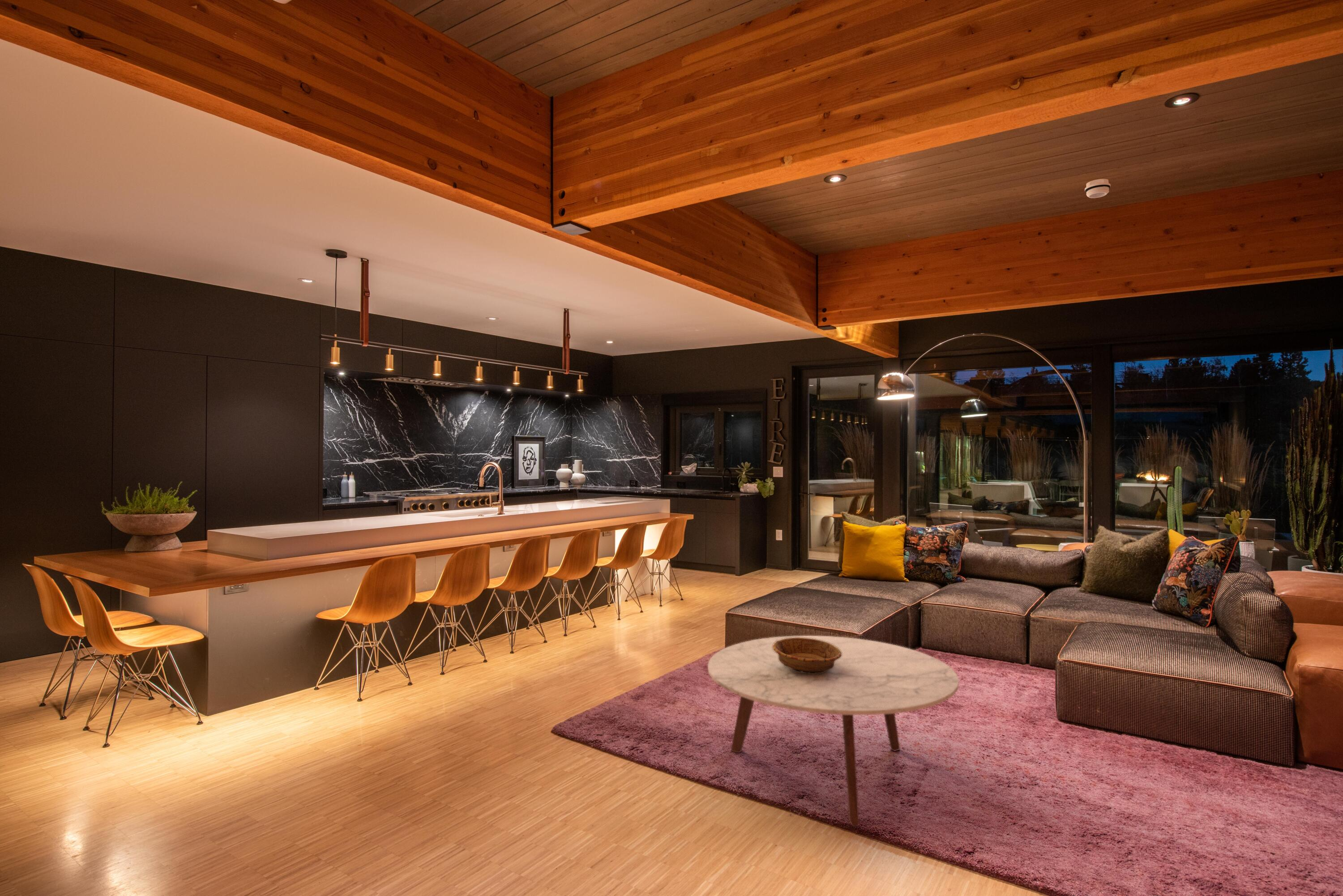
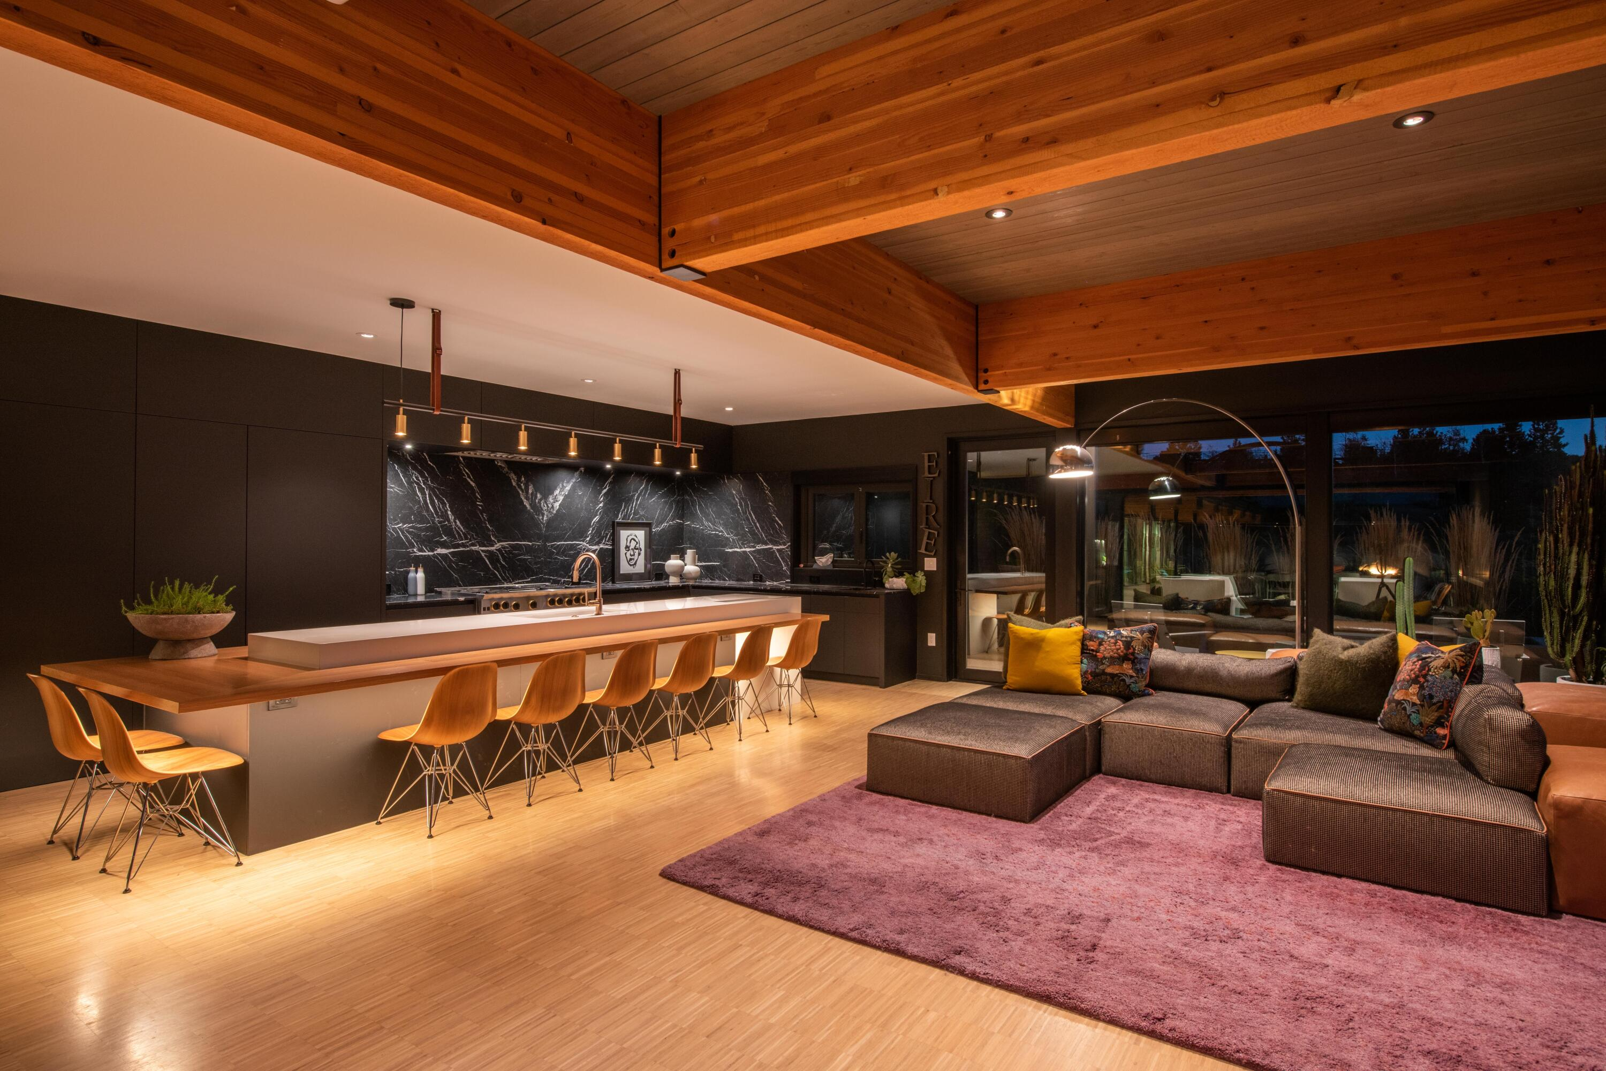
- decorative bowl (807, 657)
- smoke detector (1097, 188)
- coffee table (829, 713)
